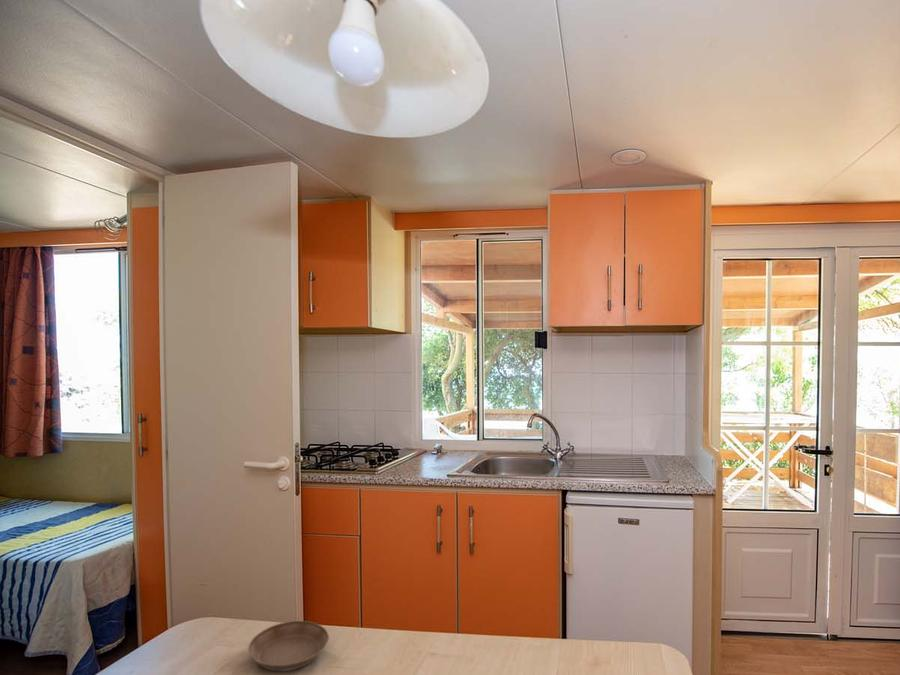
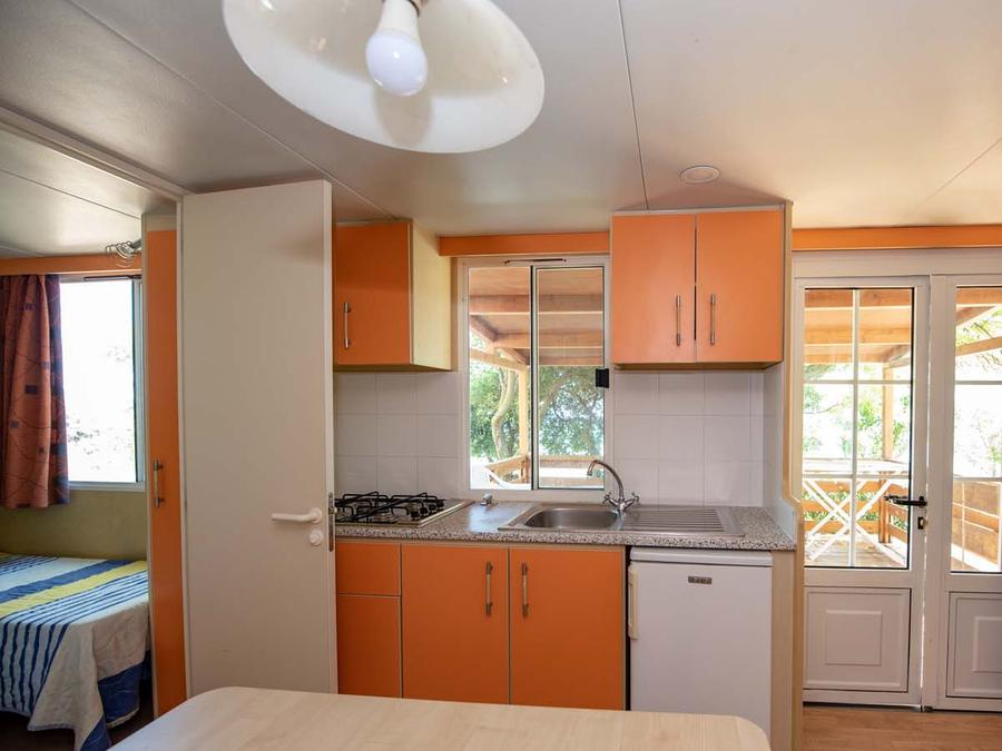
- saucer (289, 647)
